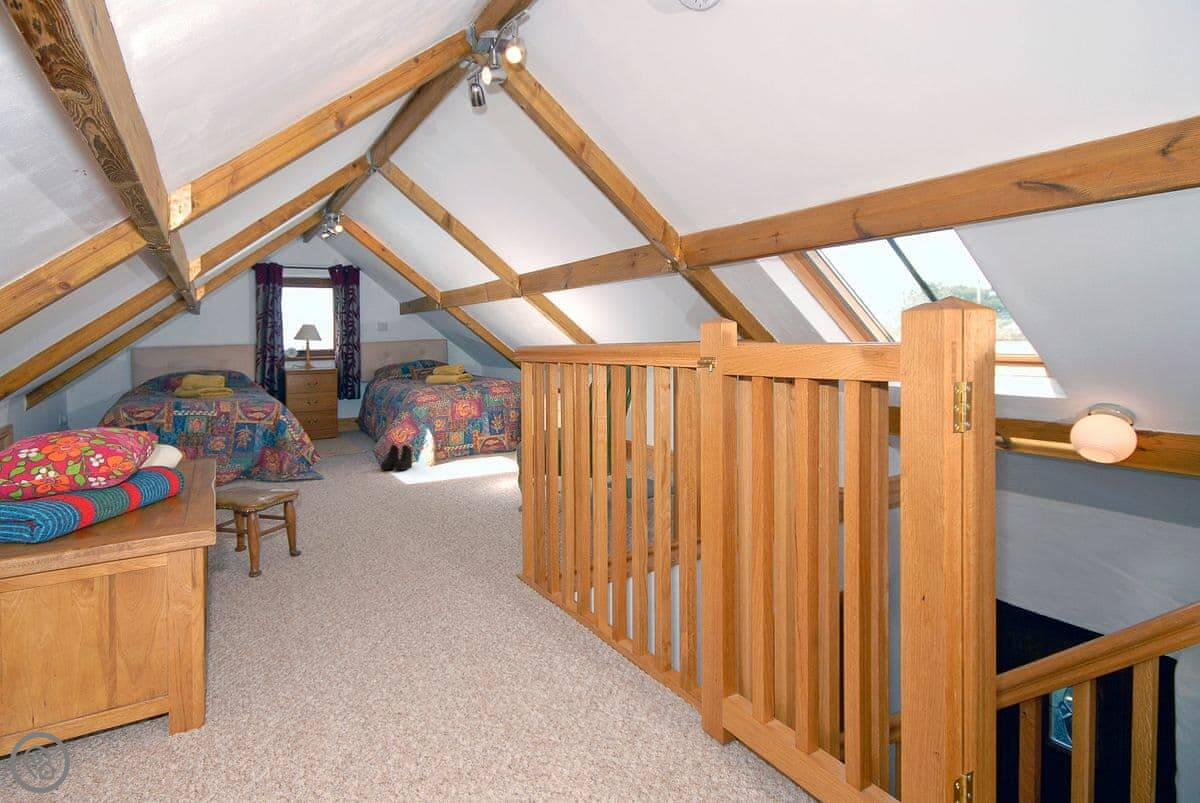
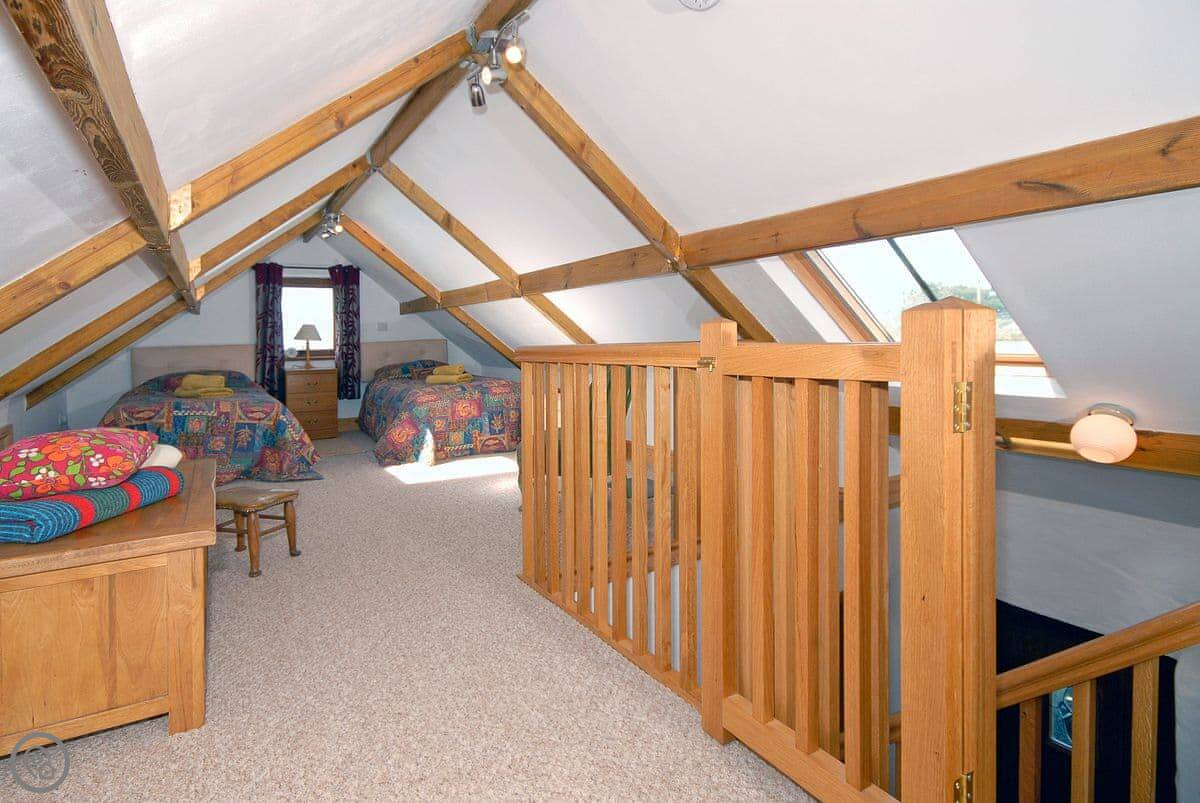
- boots (396, 456)
